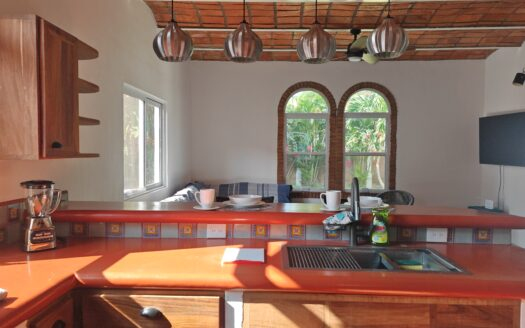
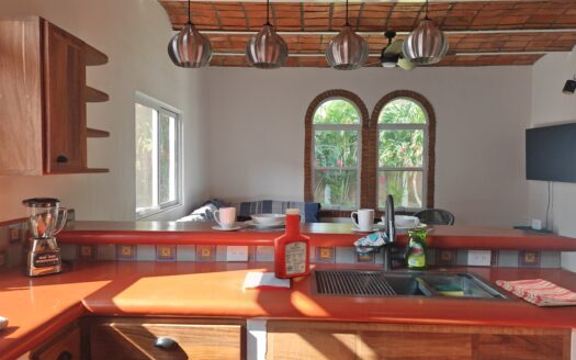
+ soap bottle (292, 241)
+ dish towel (540, 290)
